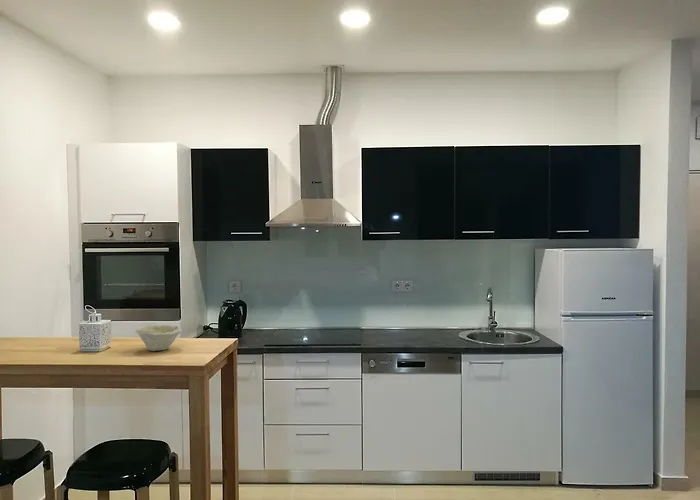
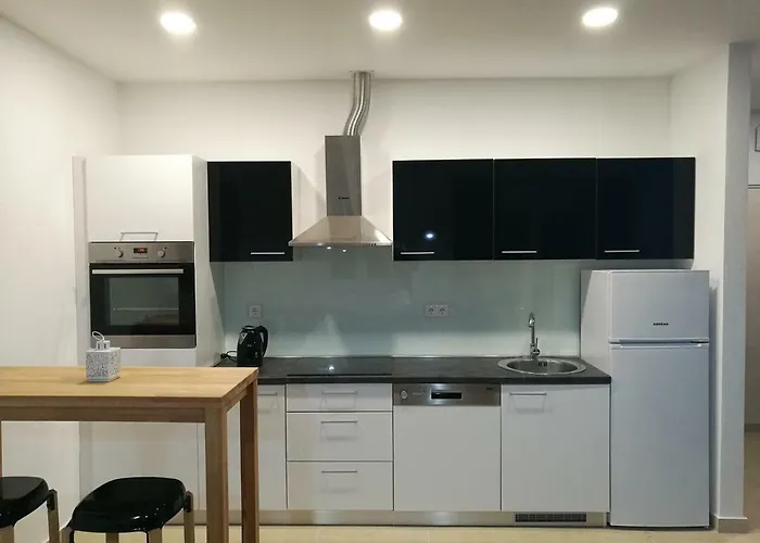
- bowl (159, 338)
